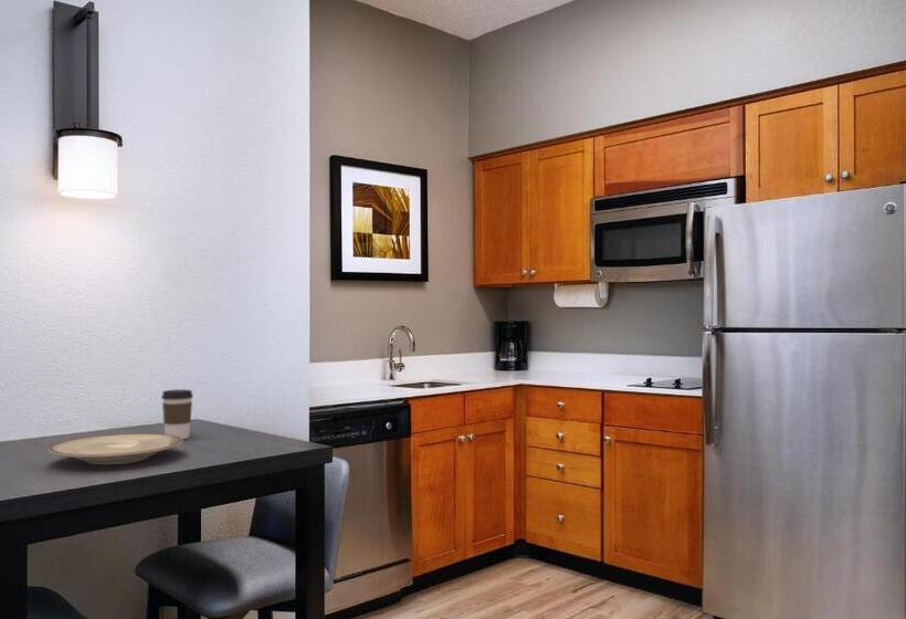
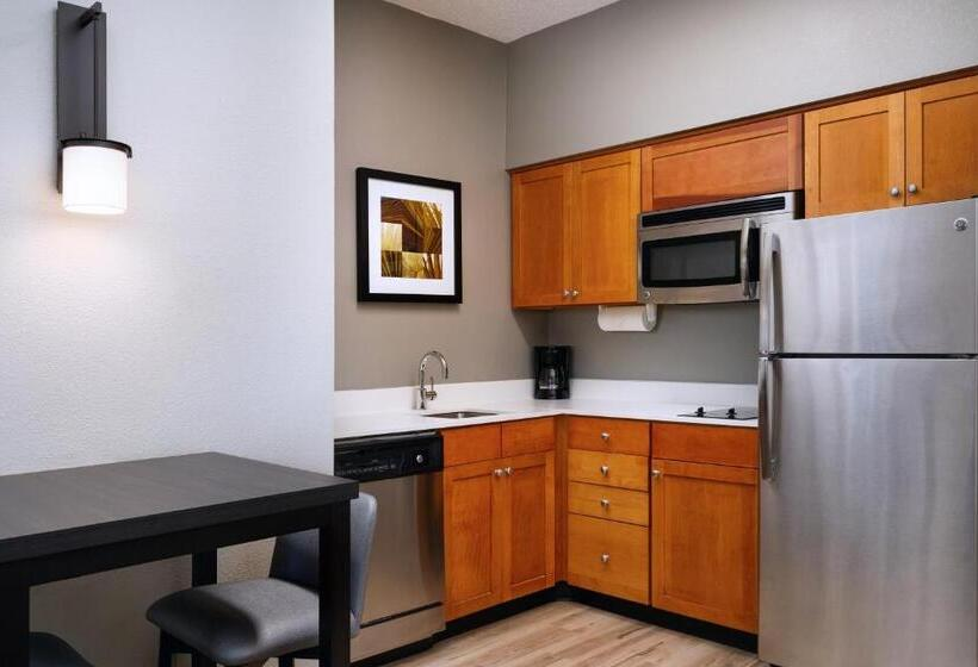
- plate (117, 450)
- coffee cup (177, 413)
